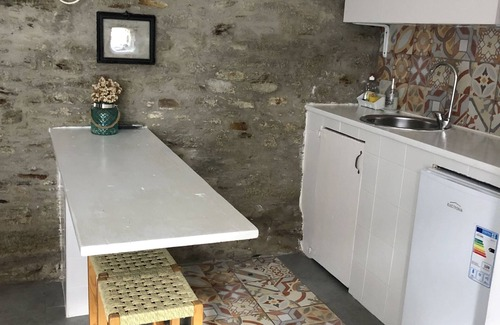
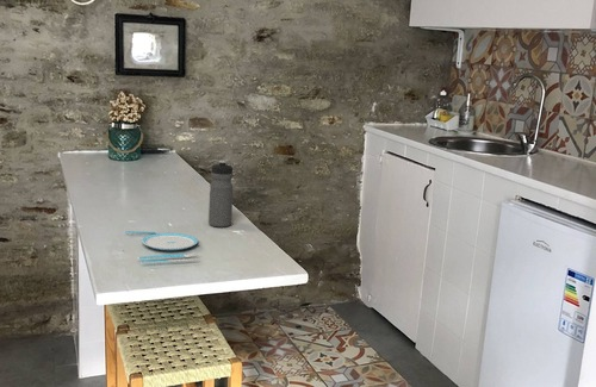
+ water bottle (221, 193)
+ plate (163, 244)
